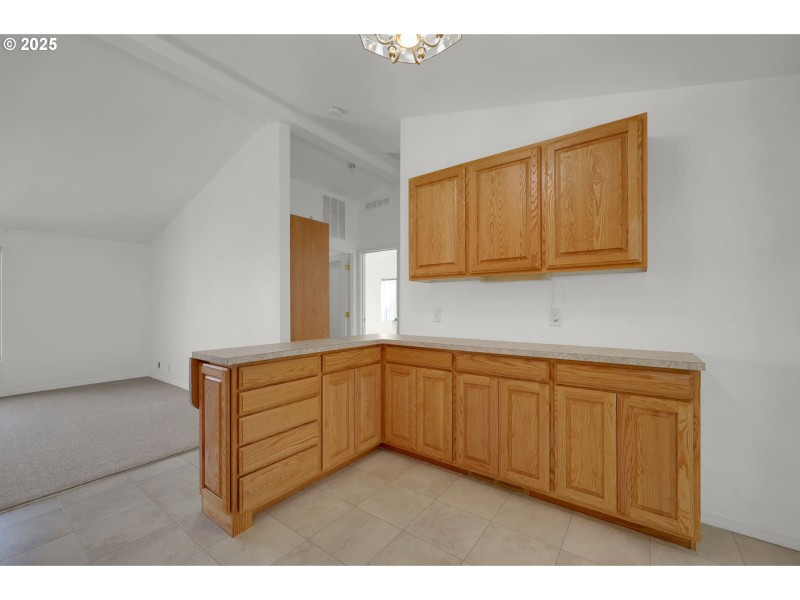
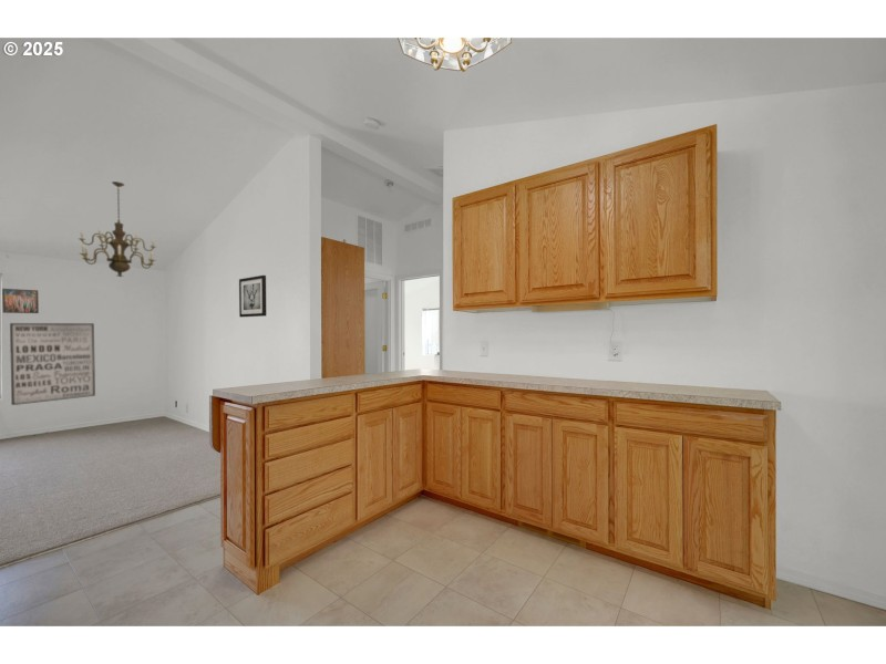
+ wall art (54, 361)
+ chandelier (119, 229)
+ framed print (20, 301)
+ wall art (251, 297)
